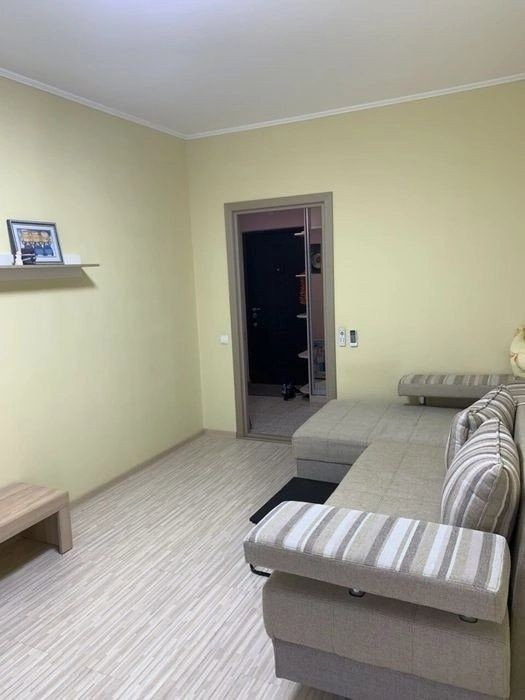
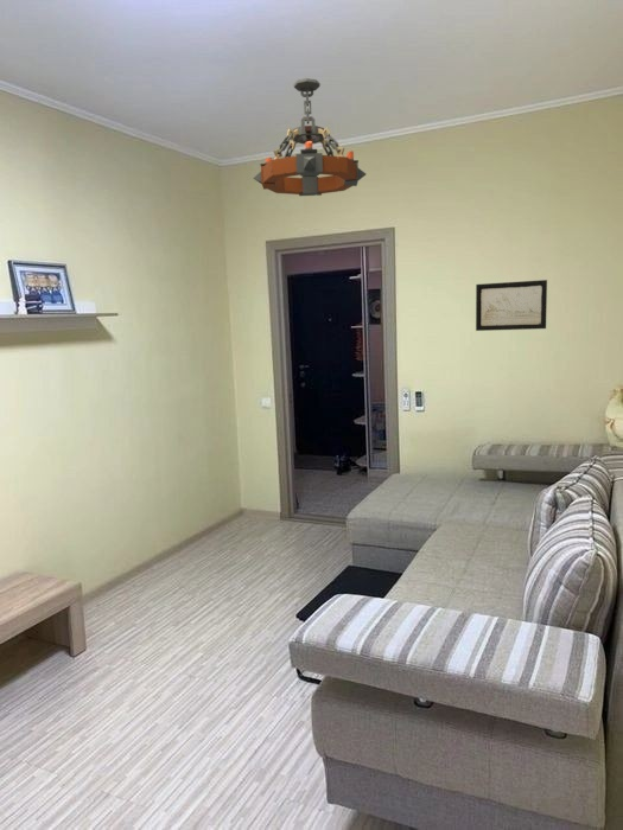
+ wall art (510, 306)
+ chandelier (307, 134)
